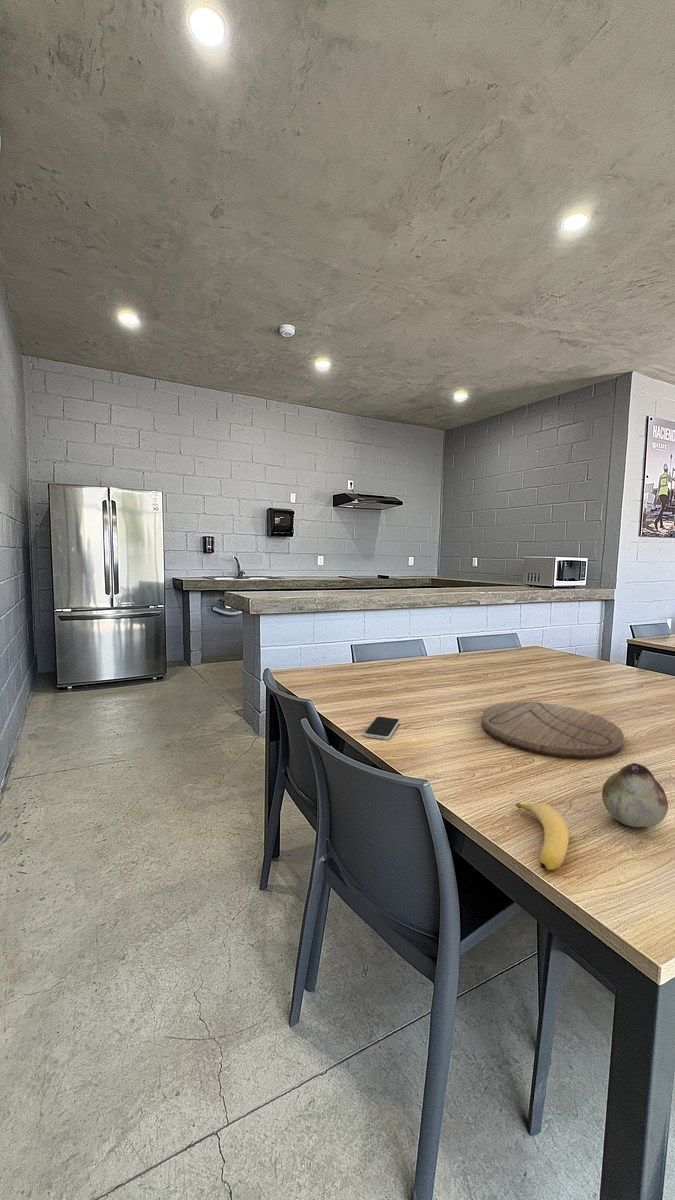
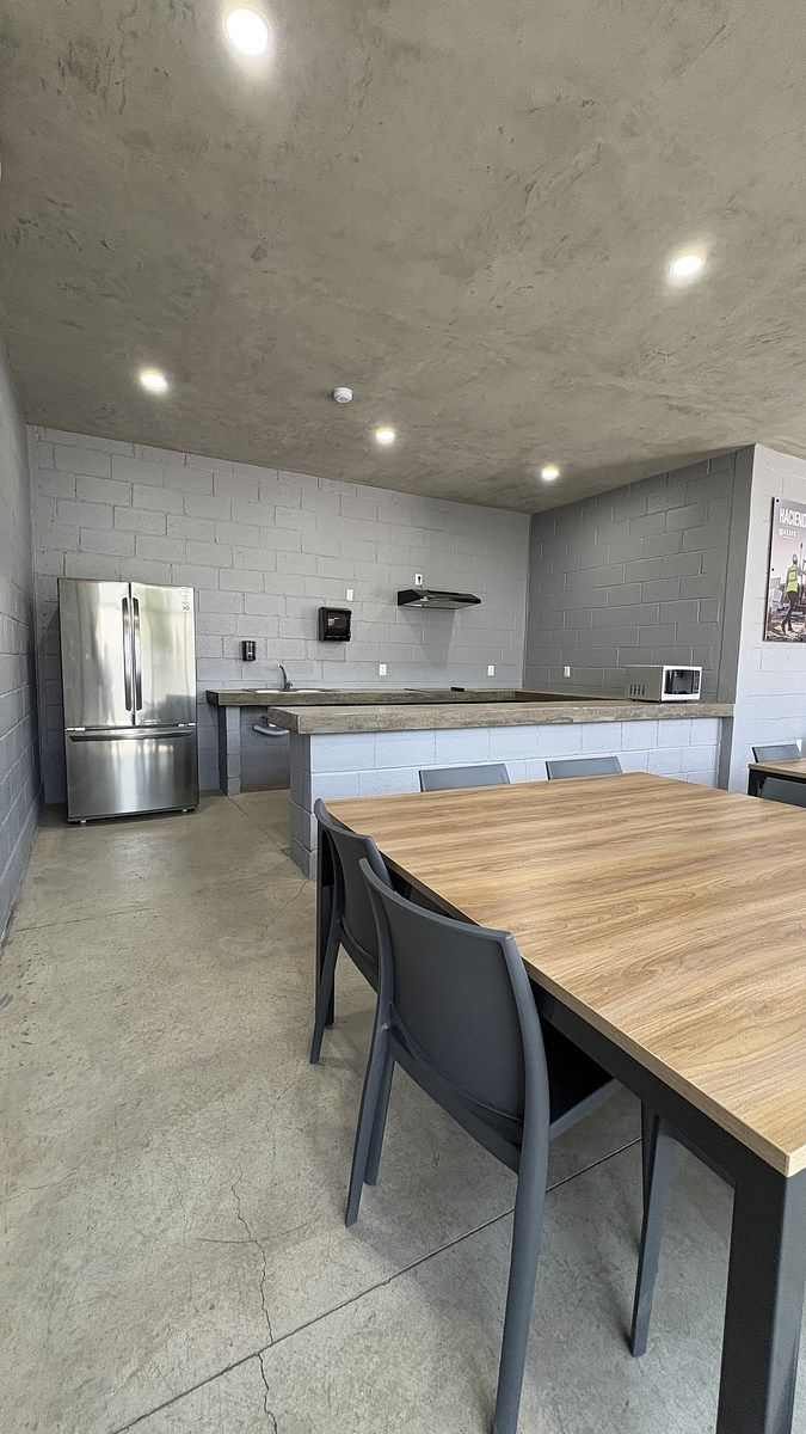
- fruit (633, 789)
- cutting board (548, 727)
- banana (544, 828)
- smartphone (382, 727)
